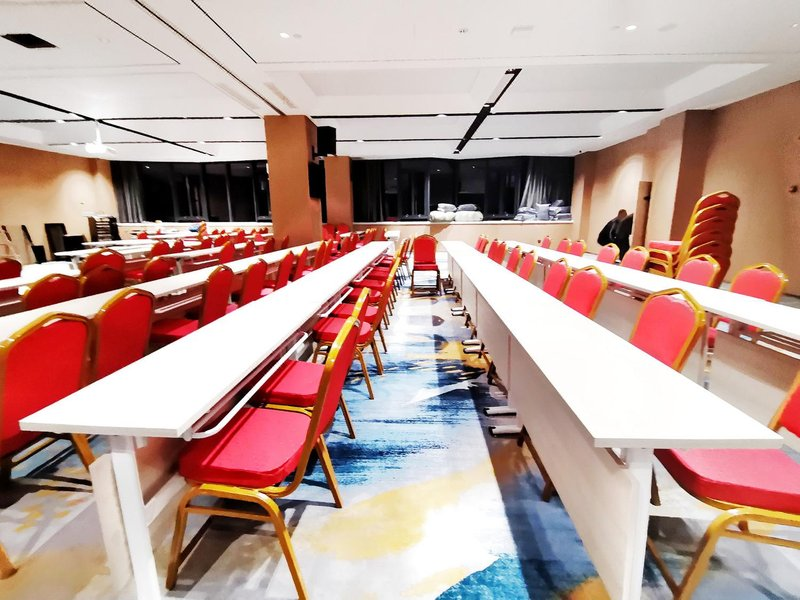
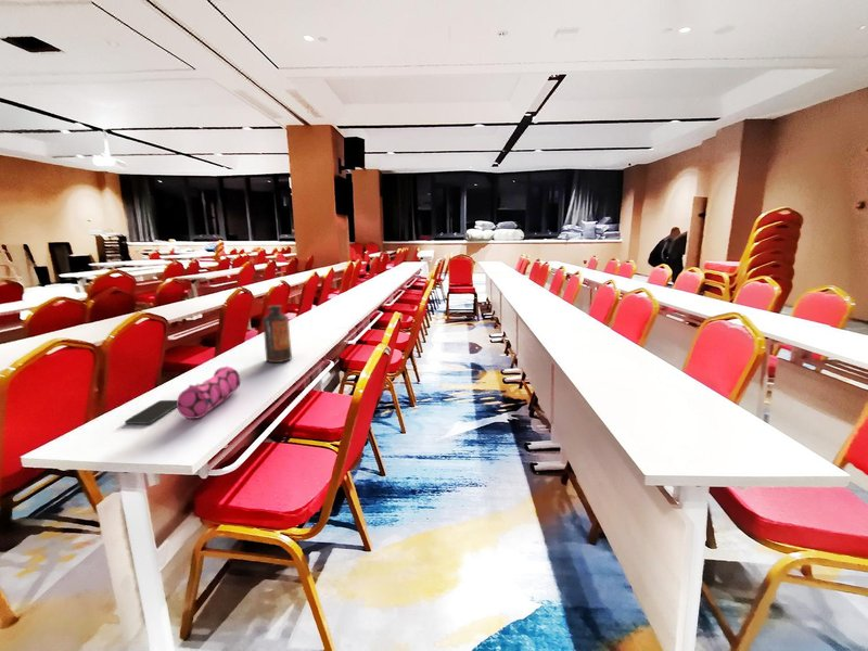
+ smartphone (155, 411)
+ bottle (277, 332)
+ pencil case (212, 388)
